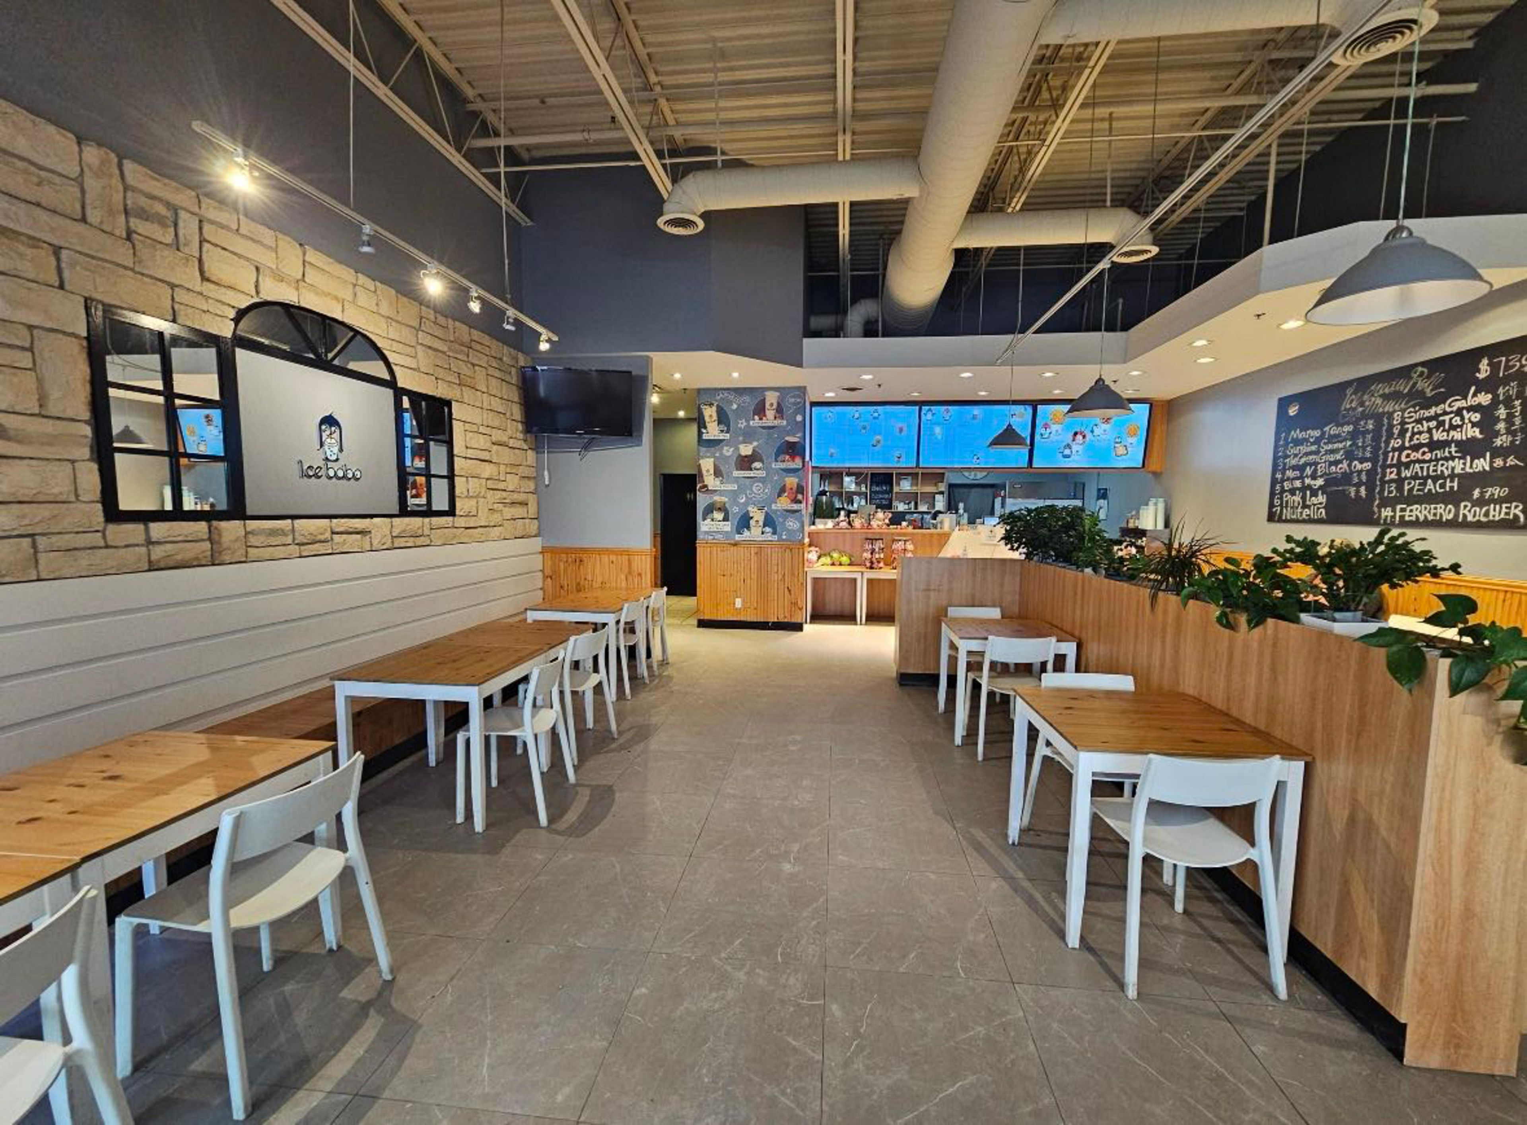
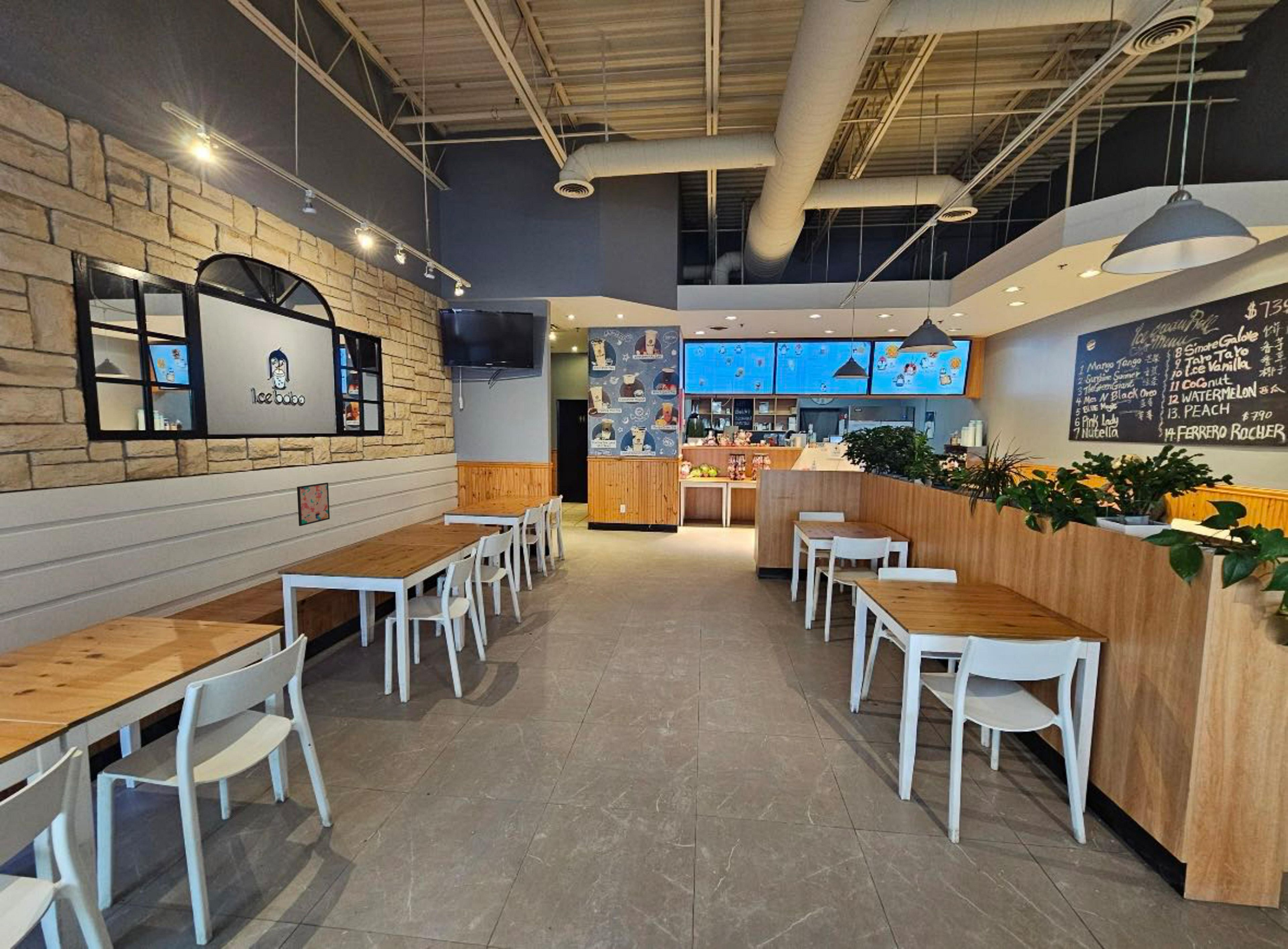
+ wall art (314, 503)
